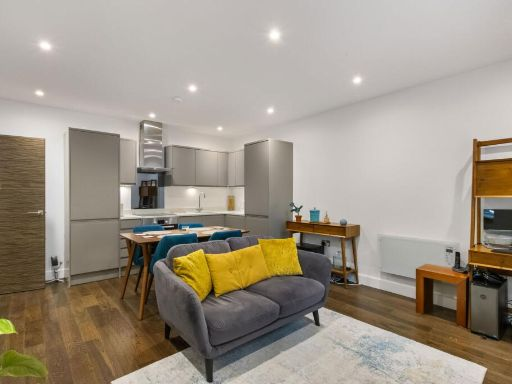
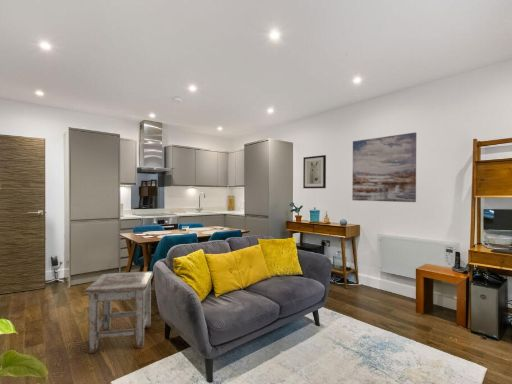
+ stool (122, 312)
+ wall art (381, 169)
+ wall art (314, 172)
